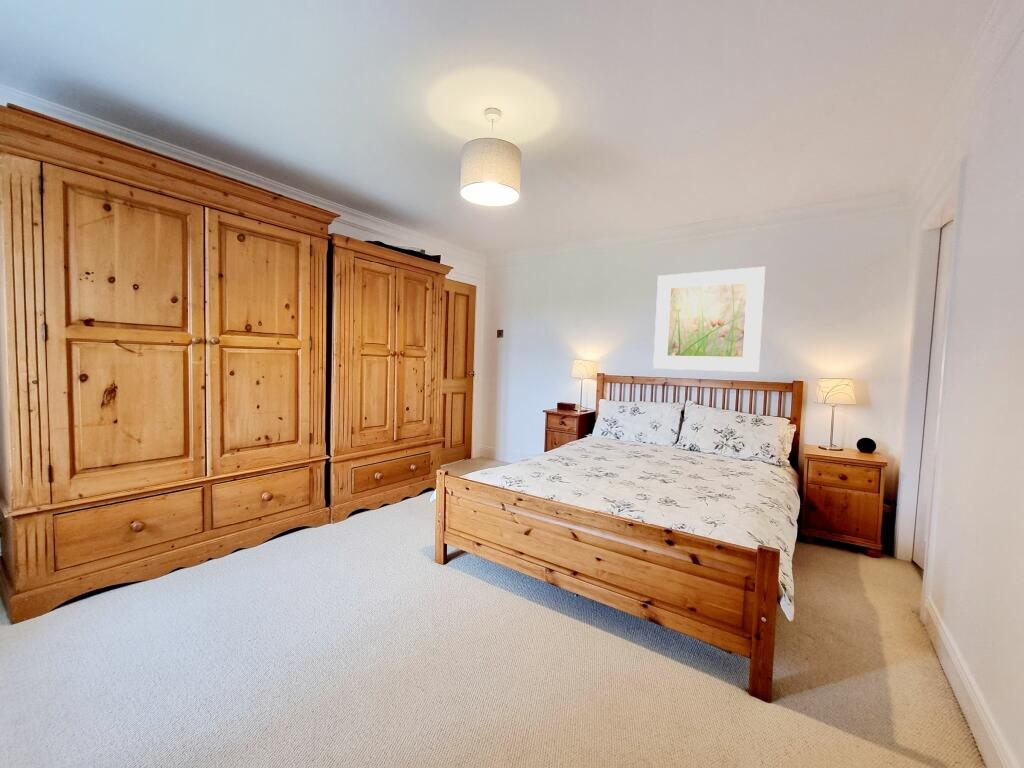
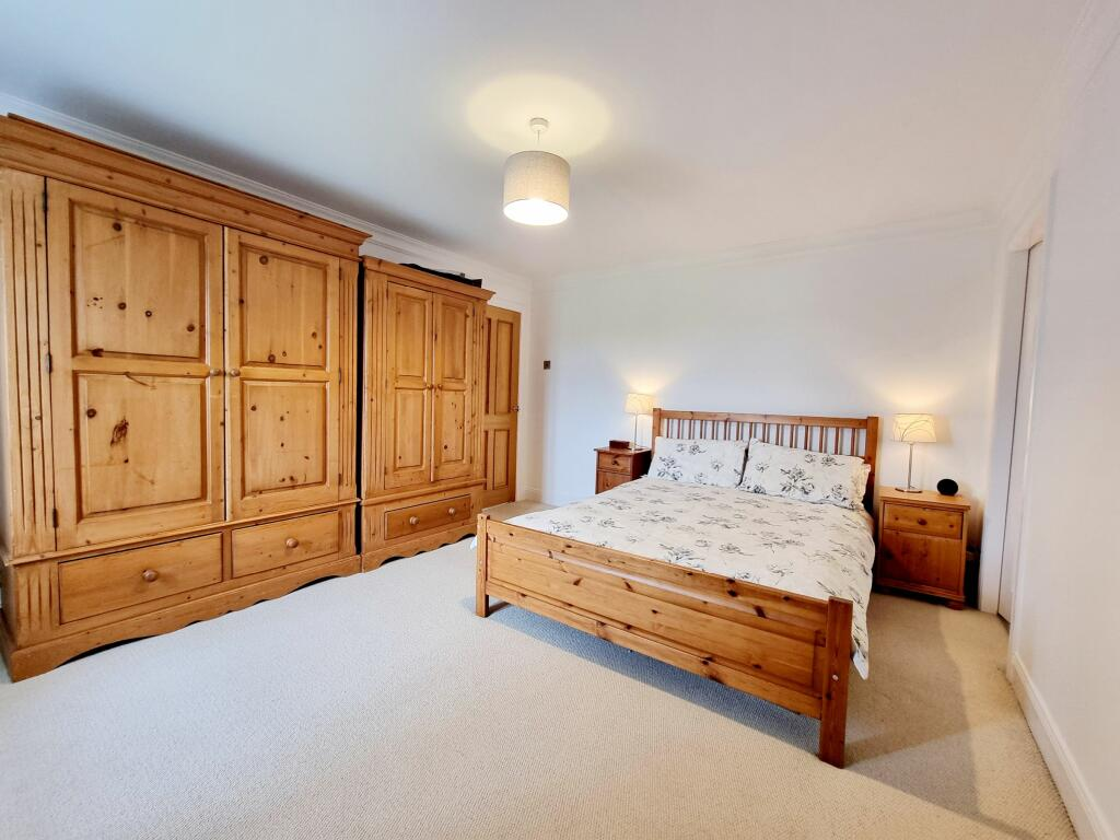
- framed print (705, 321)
